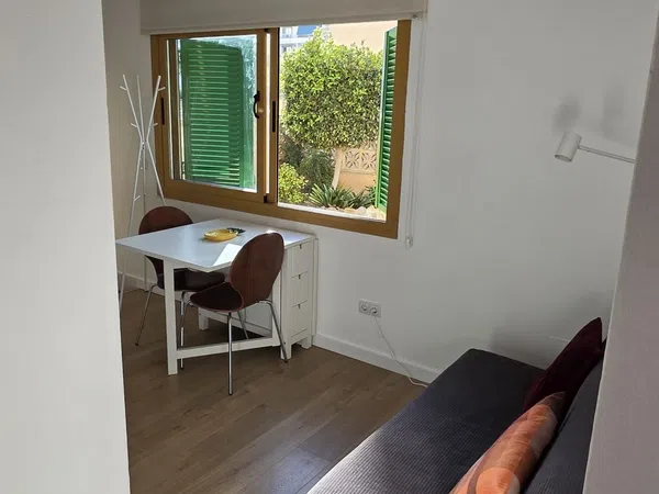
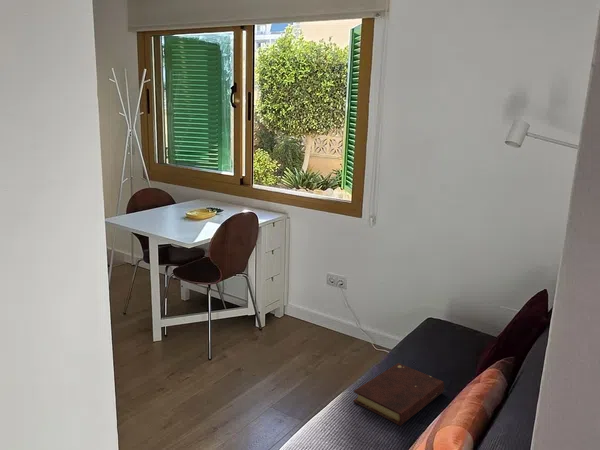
+ book (399, 391)
